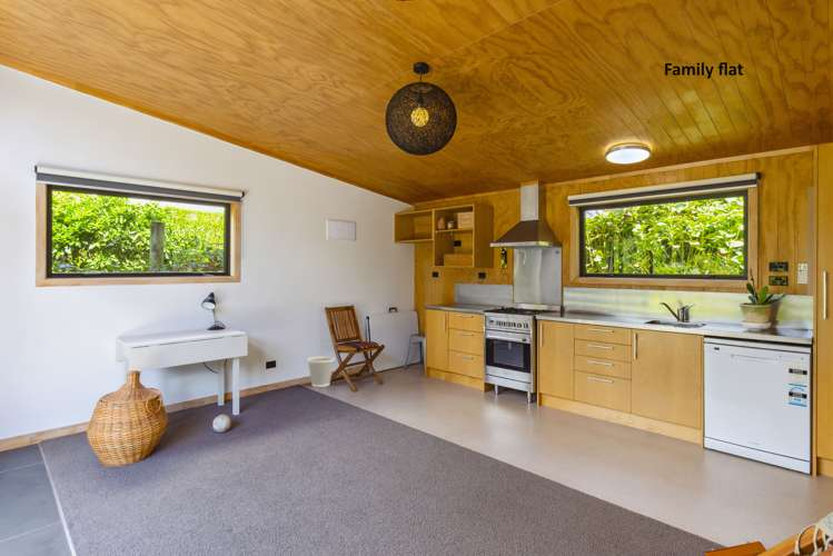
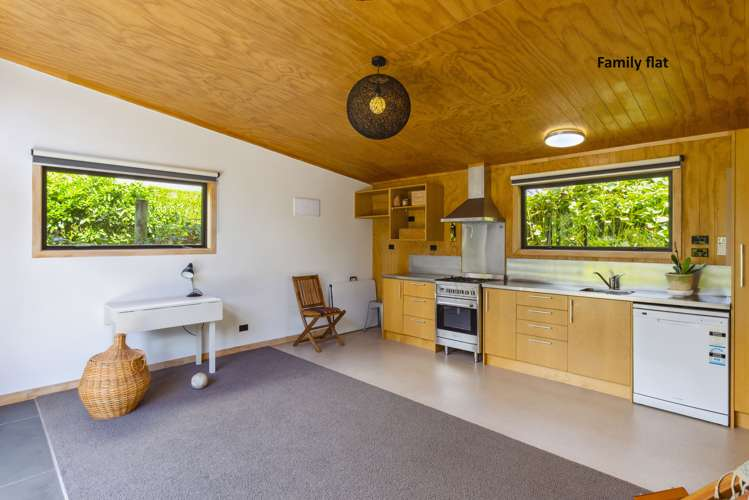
- wastebasket (320, 371)
